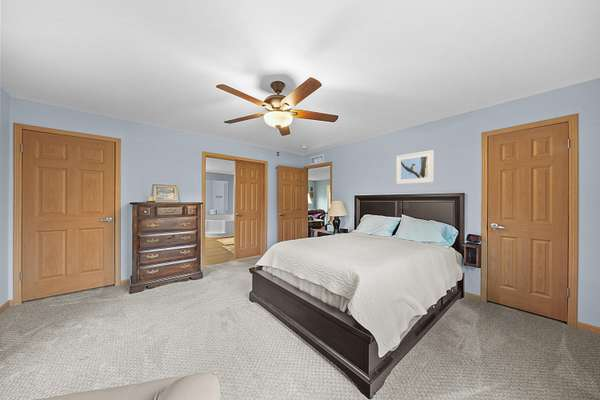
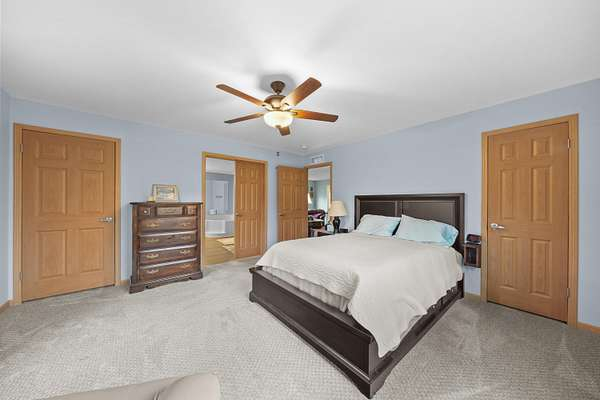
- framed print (413, 168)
